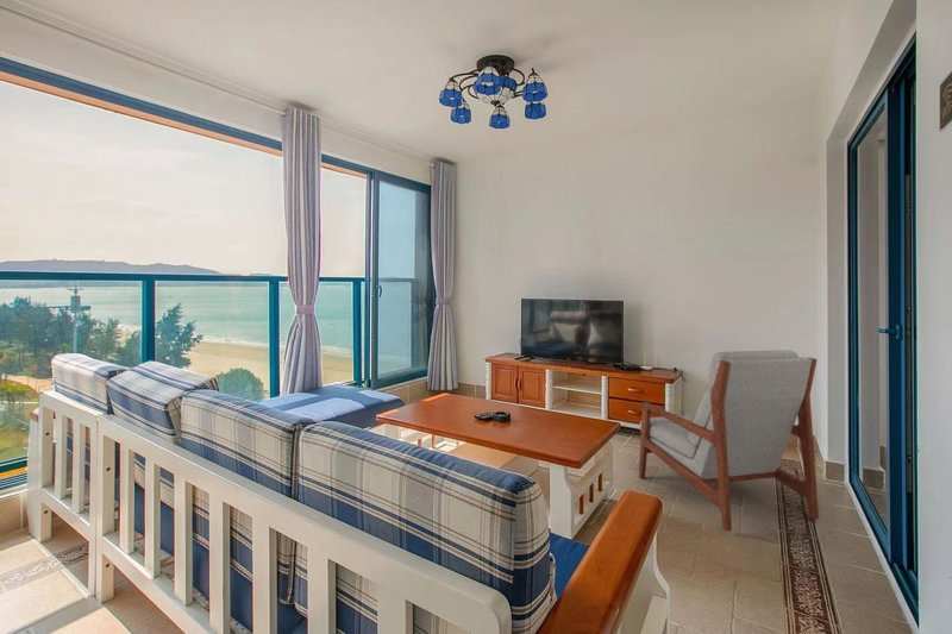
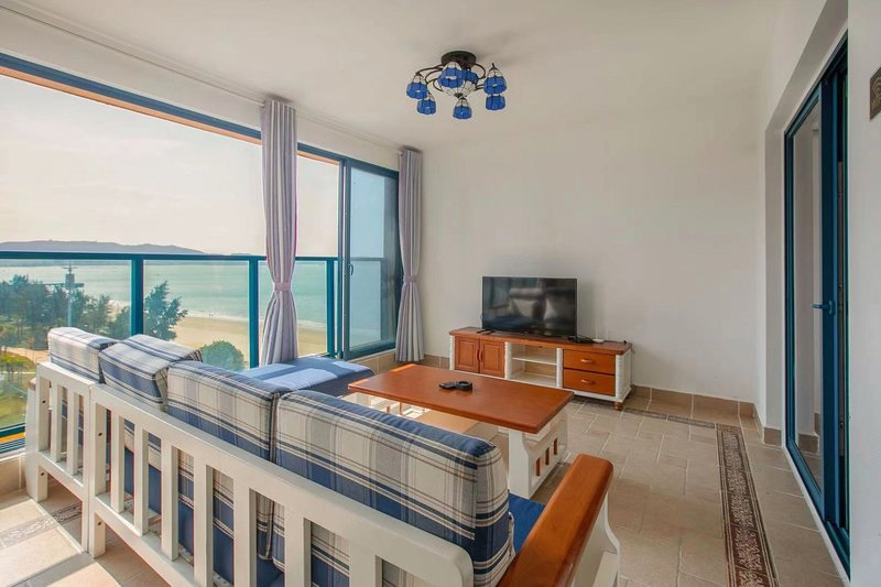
- armchair (715, 420)
